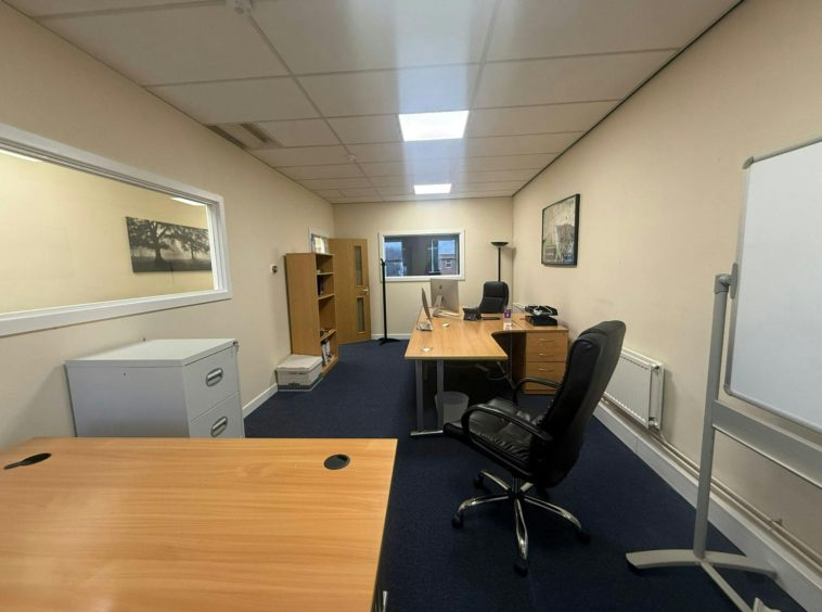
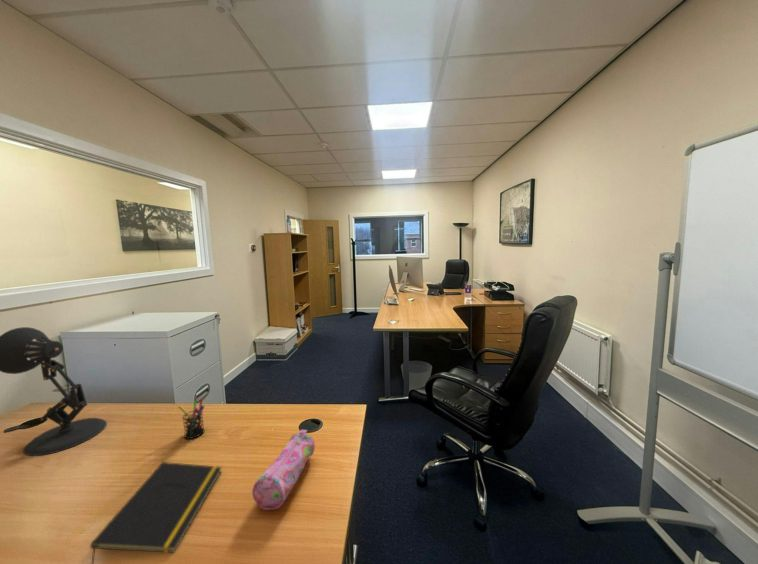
+ desk lamp (56, 383)
+ pencil case (287, 465)
+ pen holder (194, 415)
+ notepad (167, 500)
